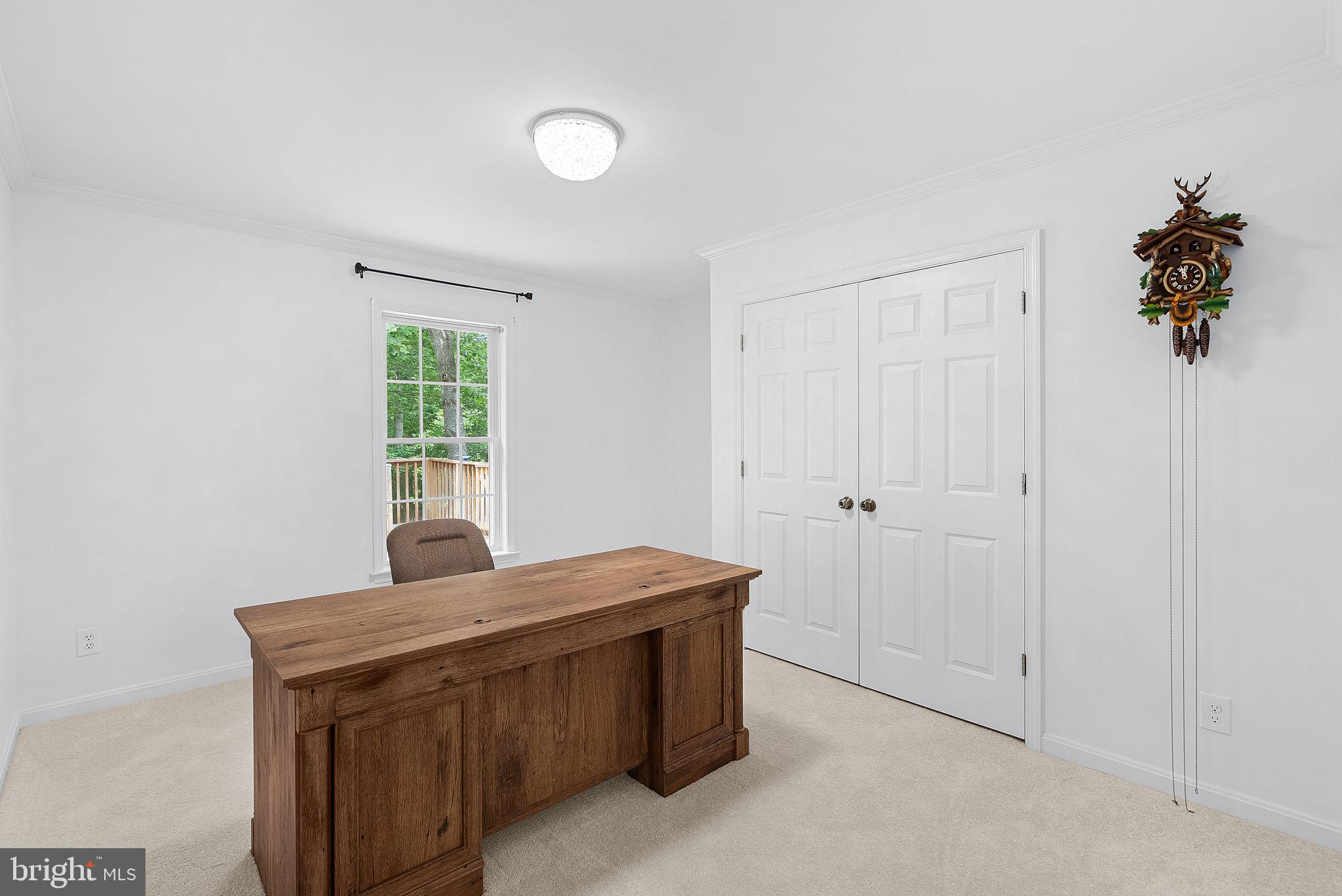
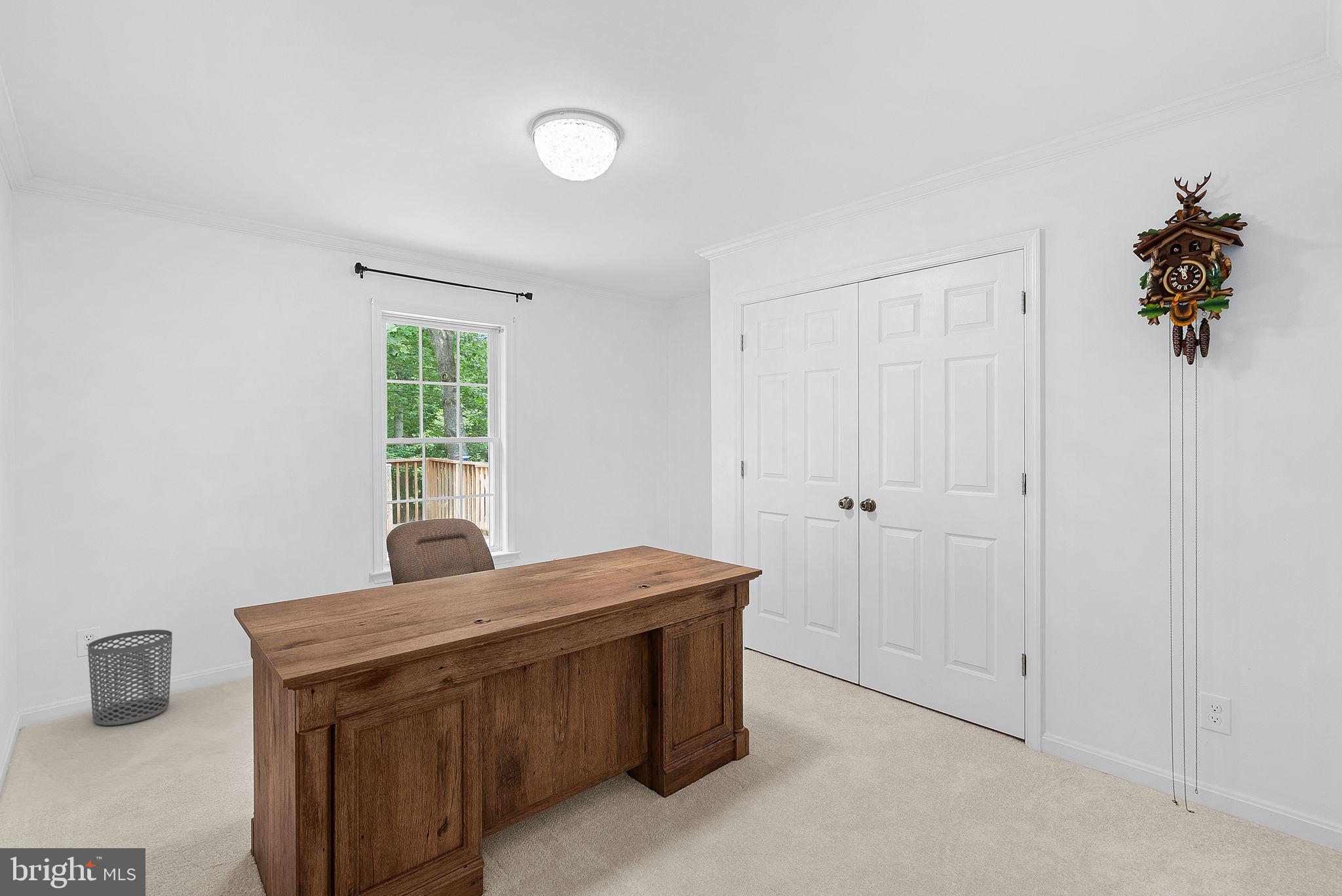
+ waste bin (131, 676)
